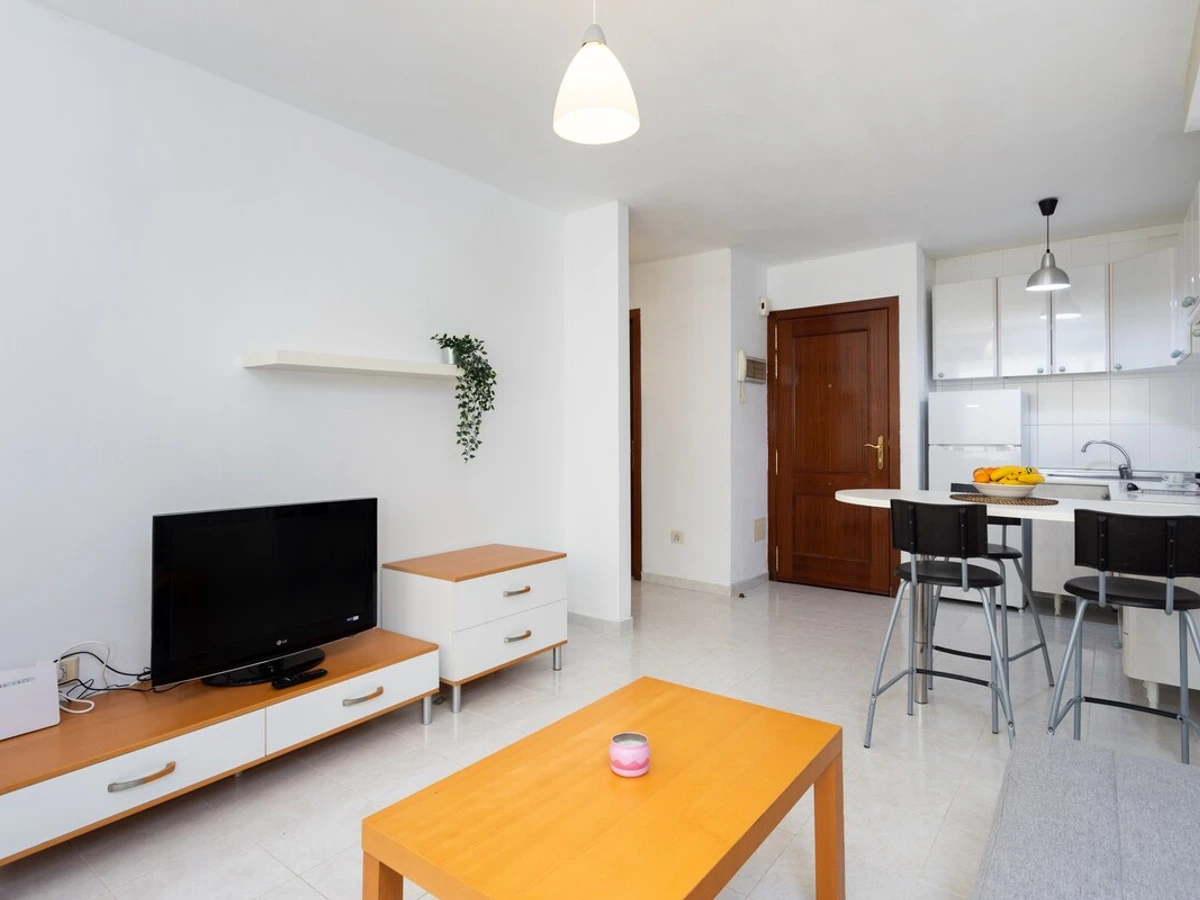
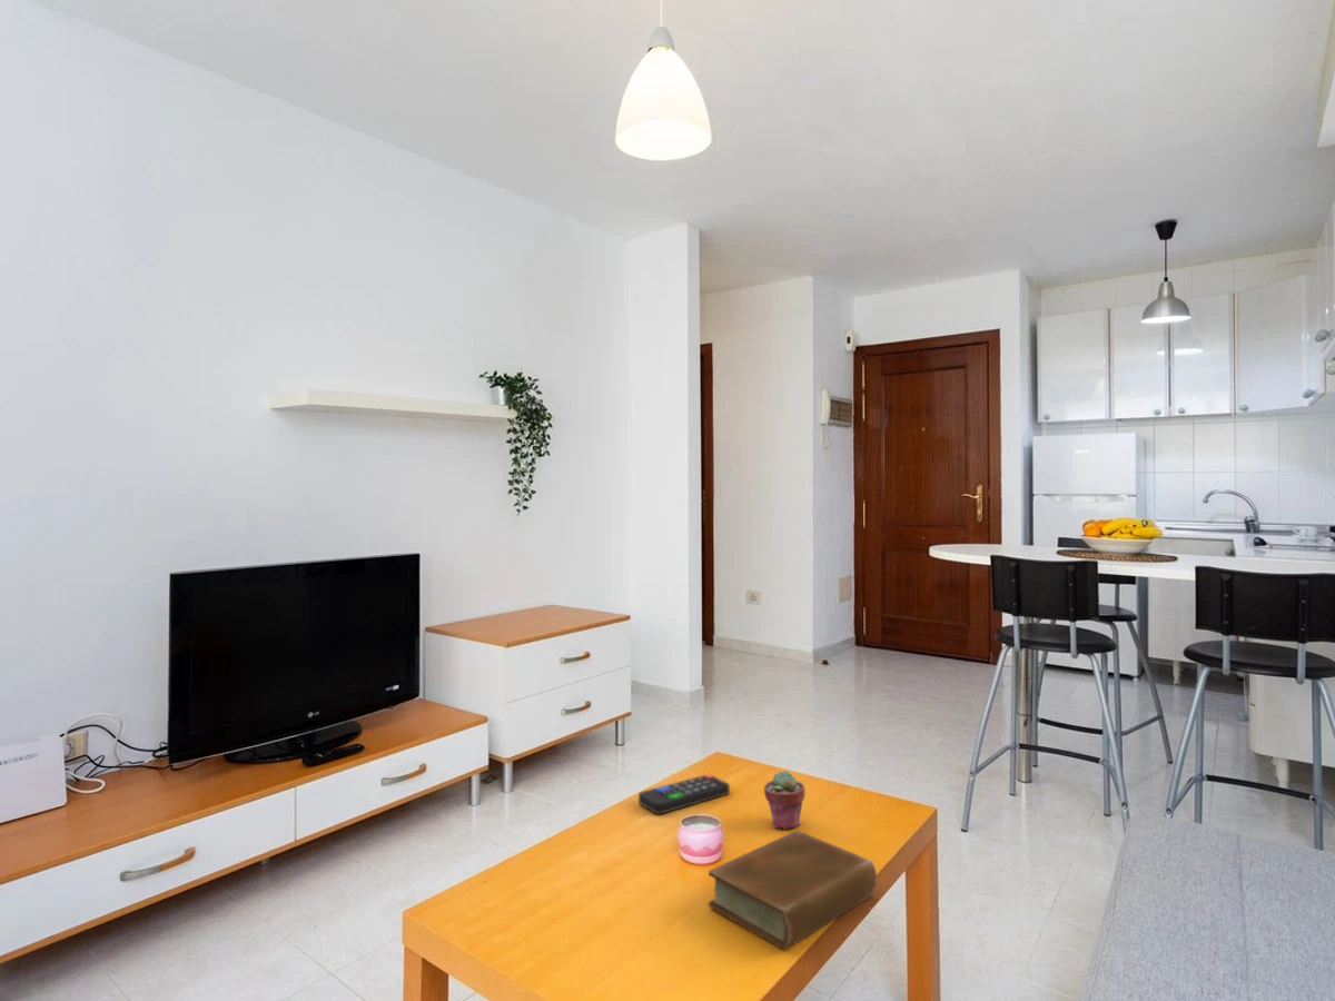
+ remote control (684, 792)
+ potted succulent (784, 796)
+ book (793, 884)
